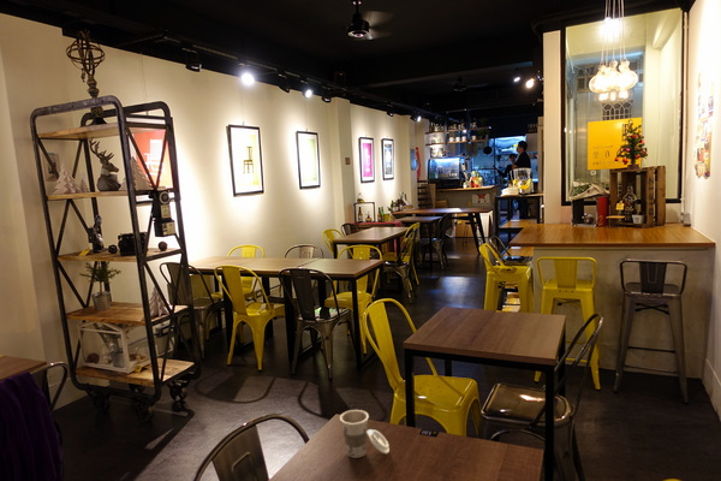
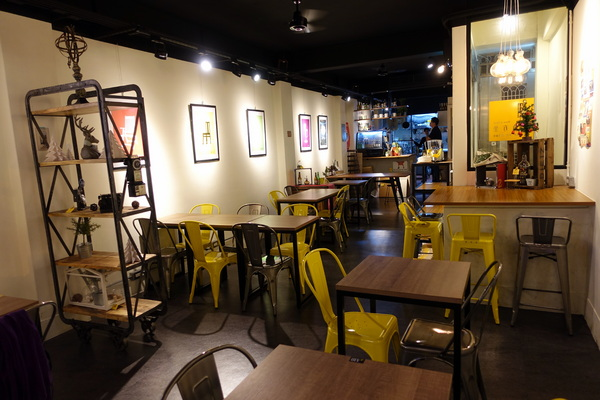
- cup (364, 434)
